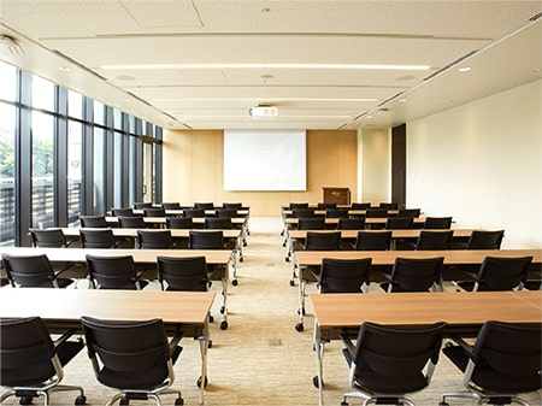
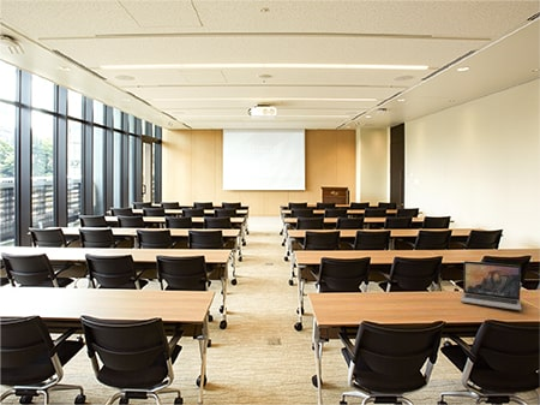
+ laptop (490, 284)
